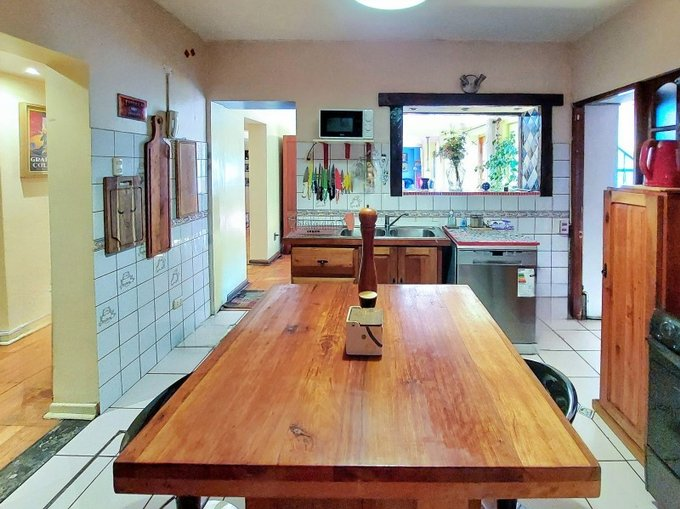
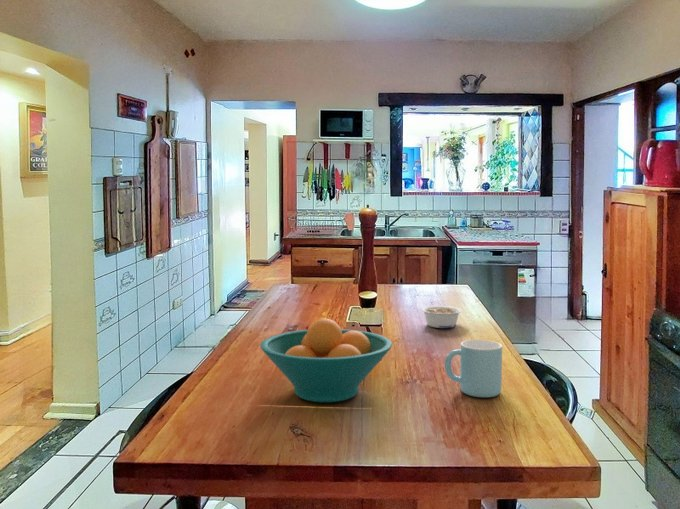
+ mug (472, 367)
+ fruit bowl (326, 356)
+ legume (441, 316)
